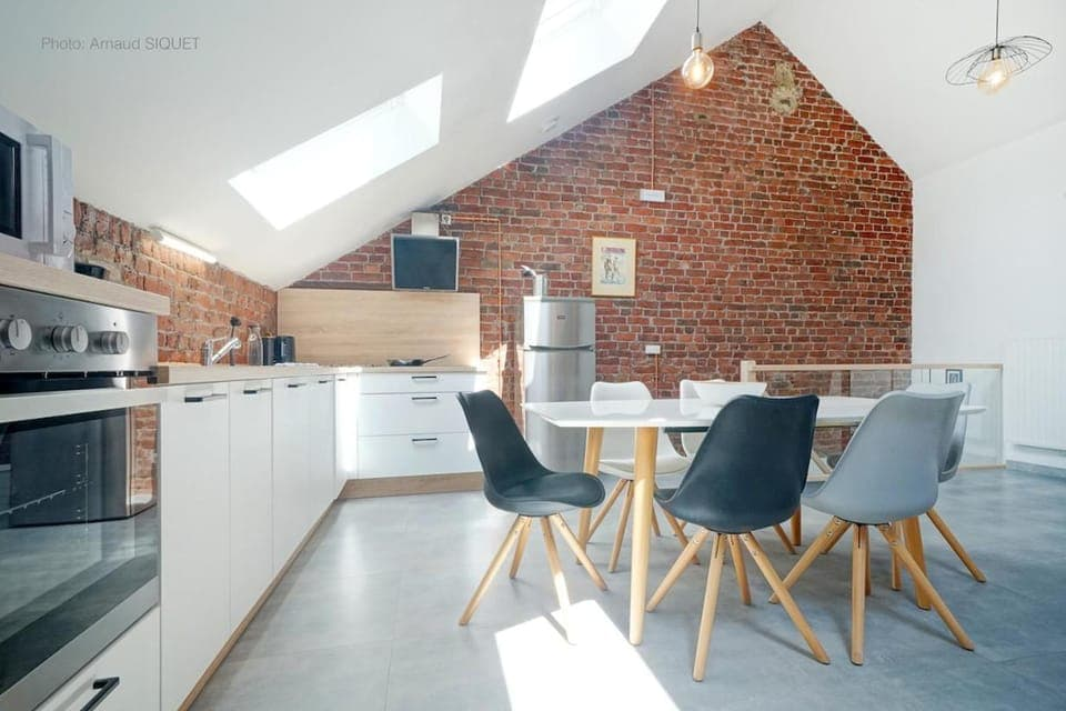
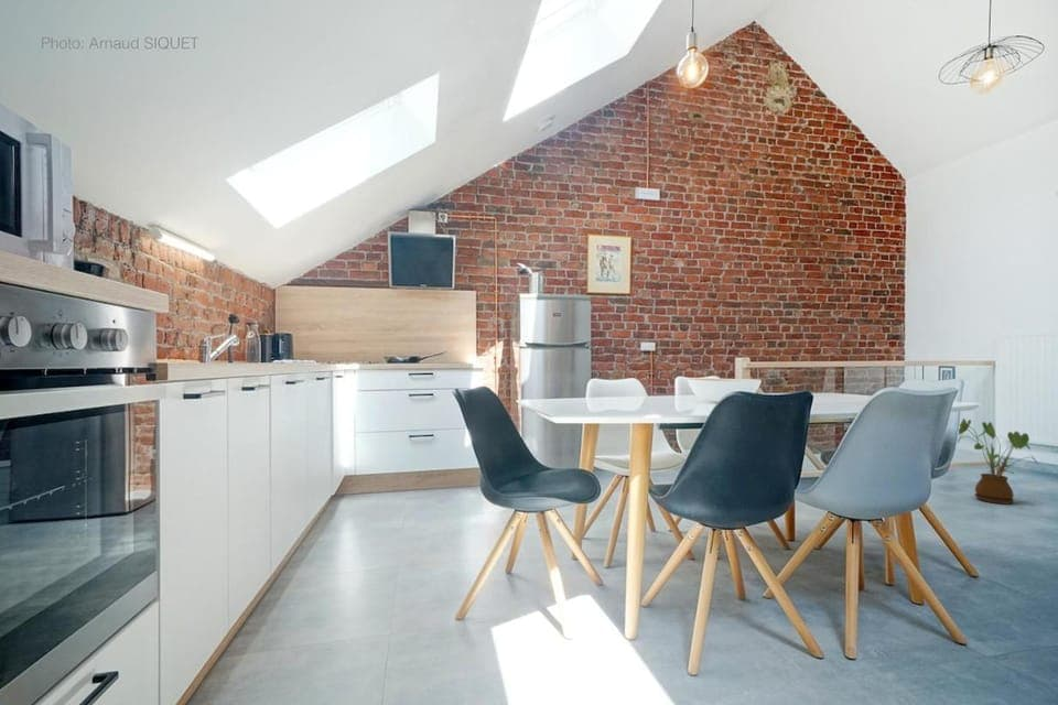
+ house plant (993, 459)
